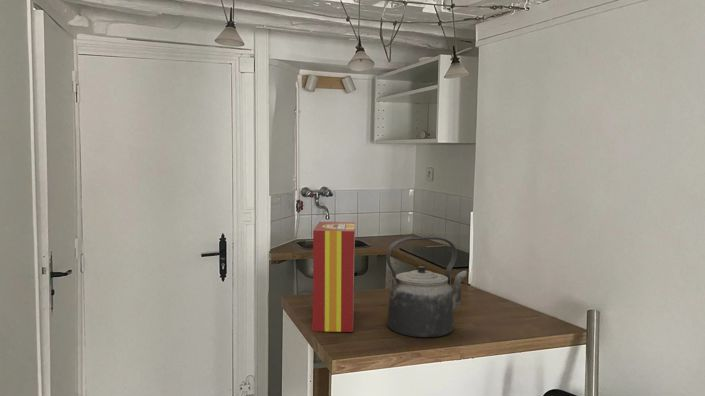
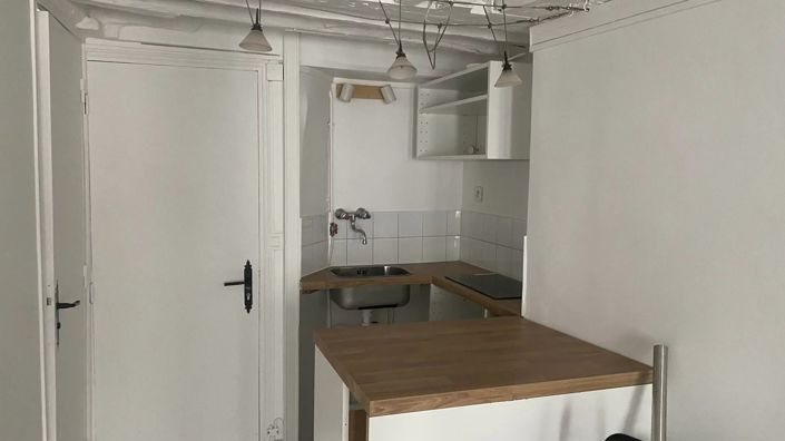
- cereal box (335, 273)
- kettle (427, 282)
